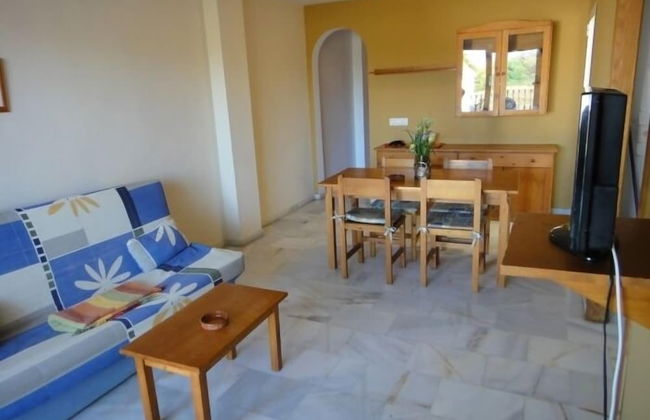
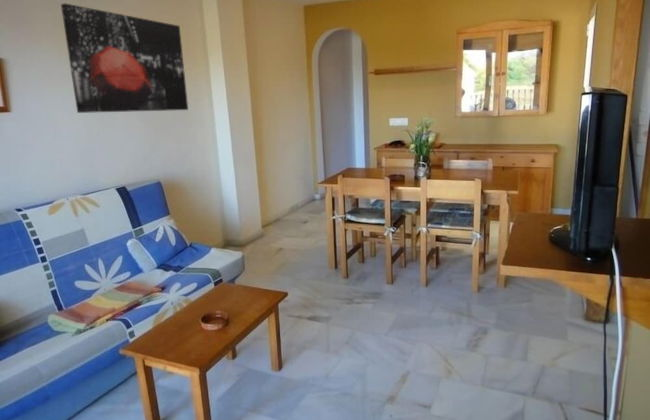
+ wall art (133, 64)
